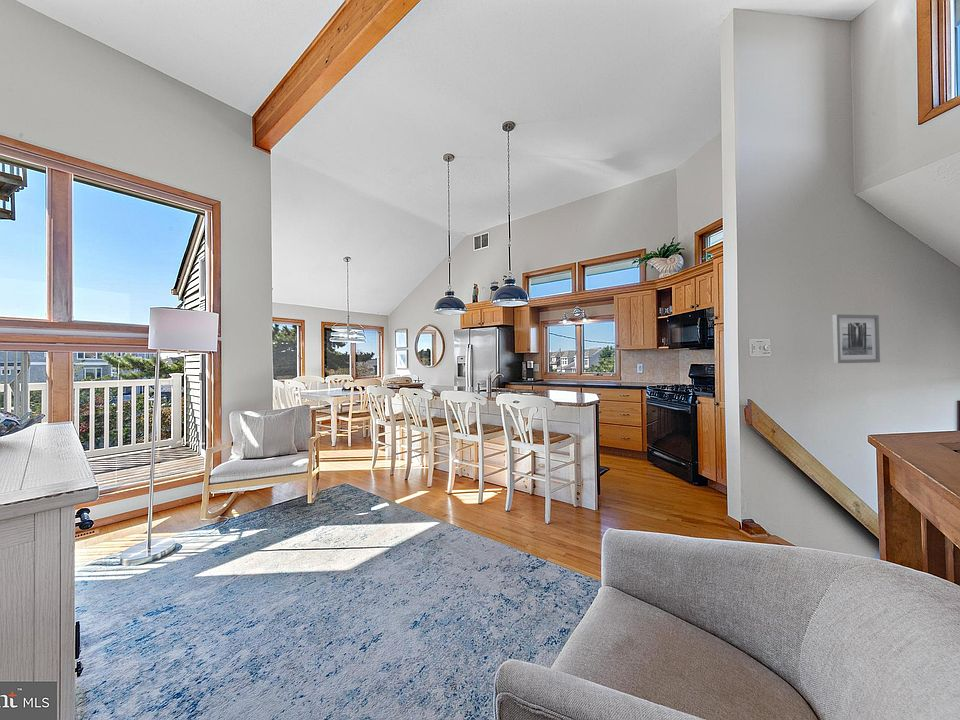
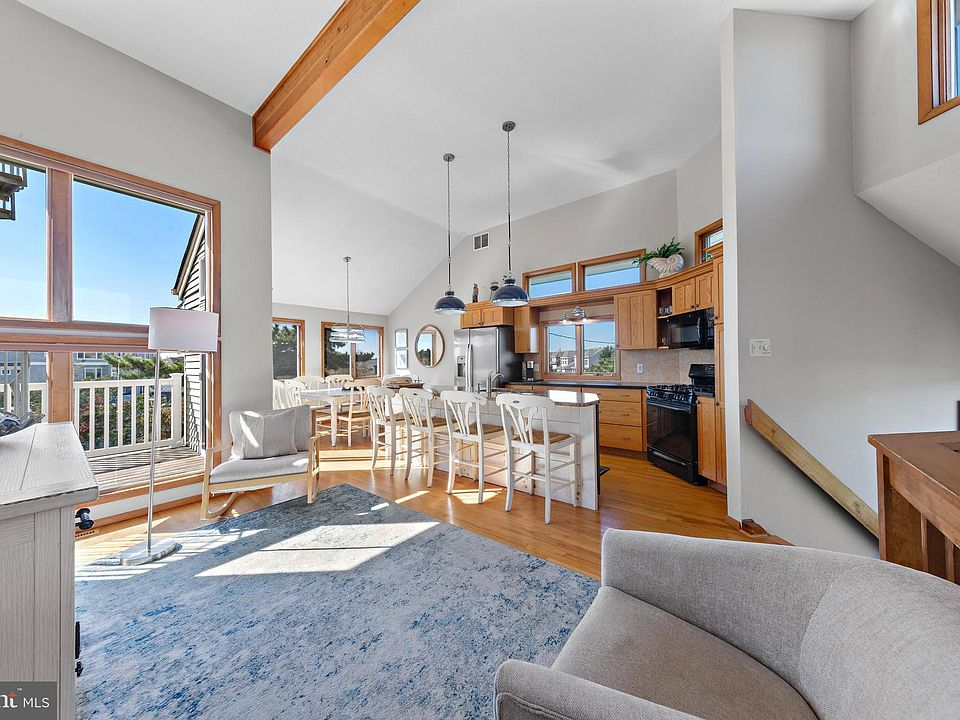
- wall art (856, 338)
